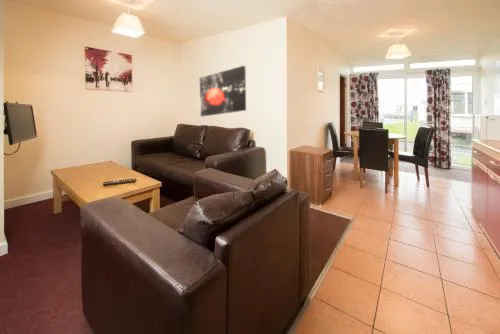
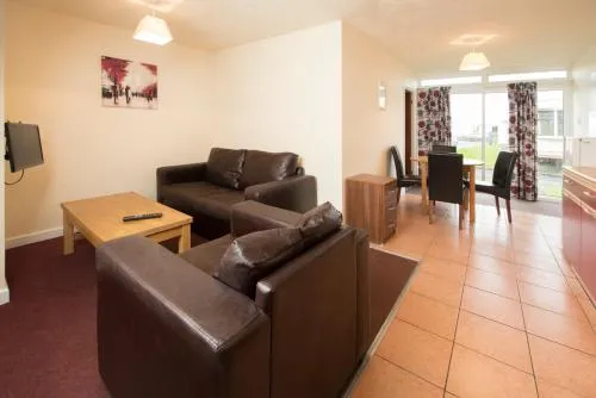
- wall art (221, 93)
